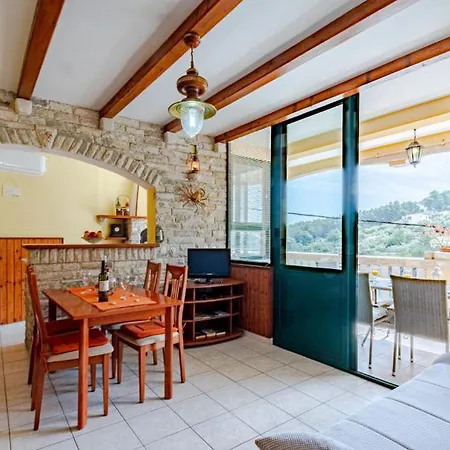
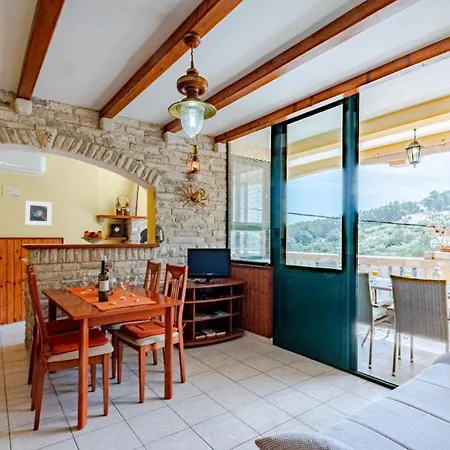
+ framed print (38, 213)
